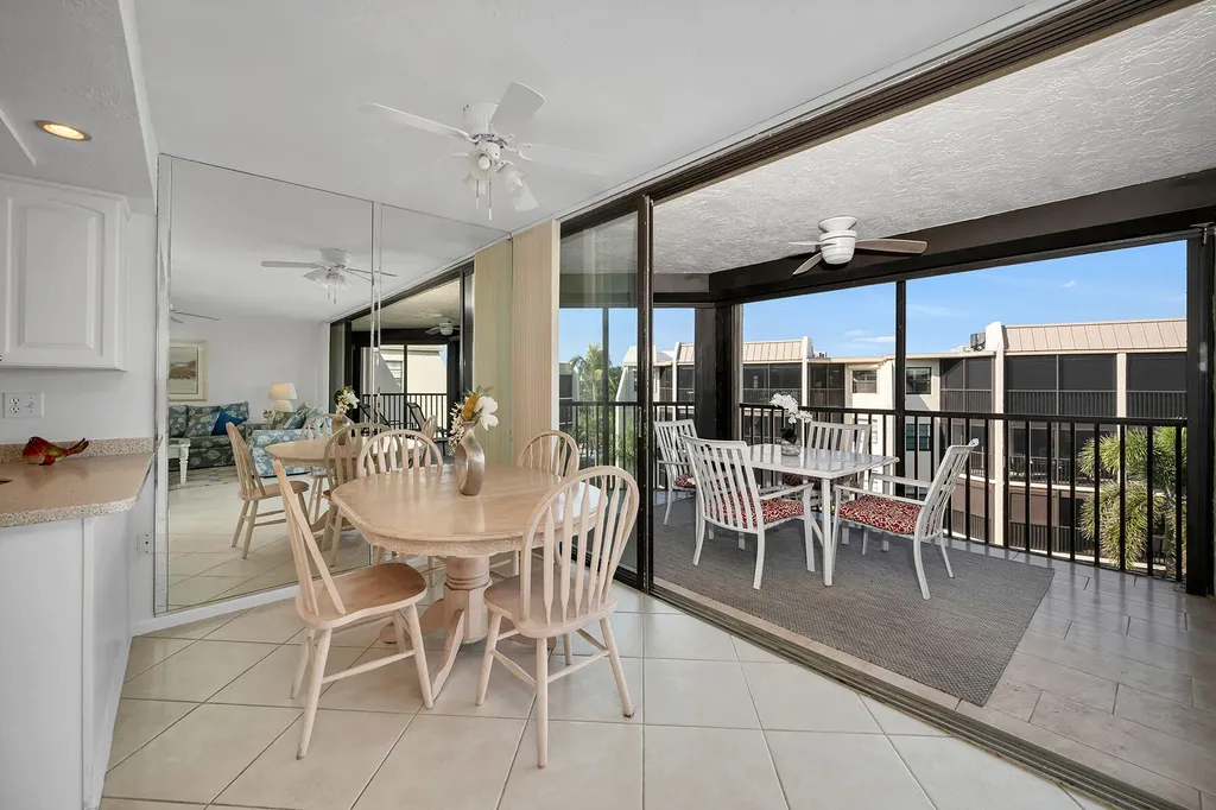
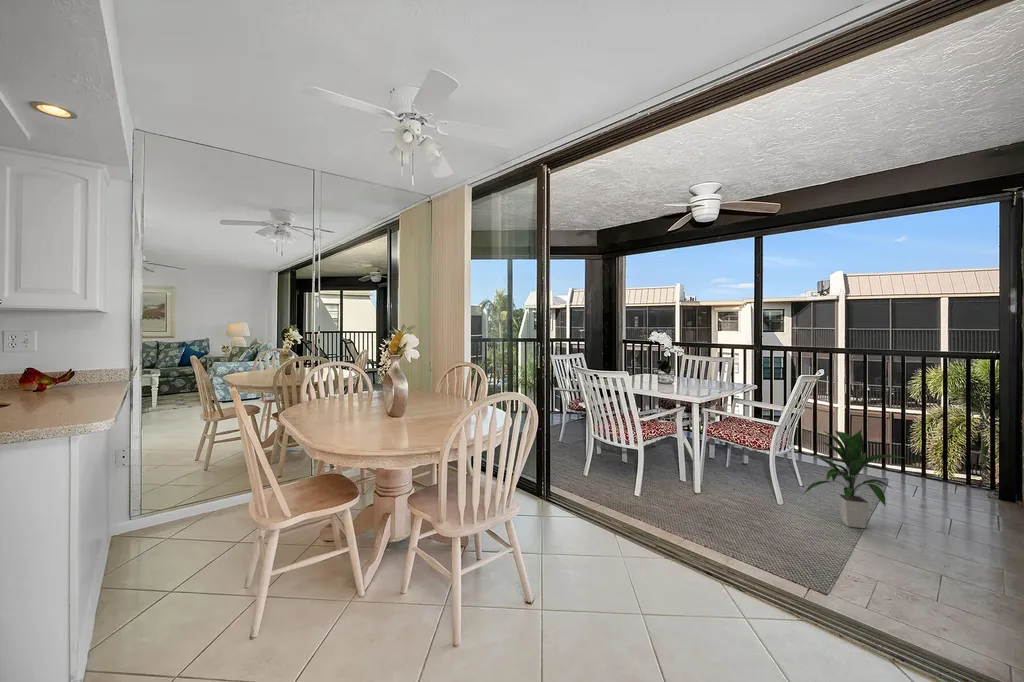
+ indoor plant (847, 474)
